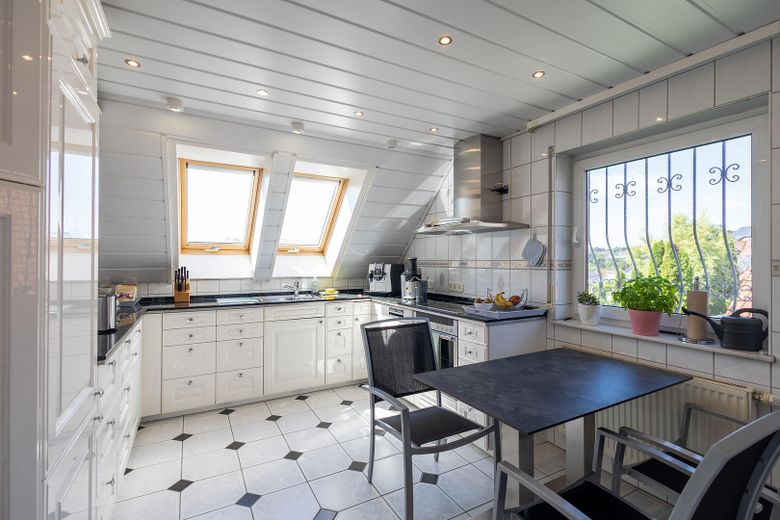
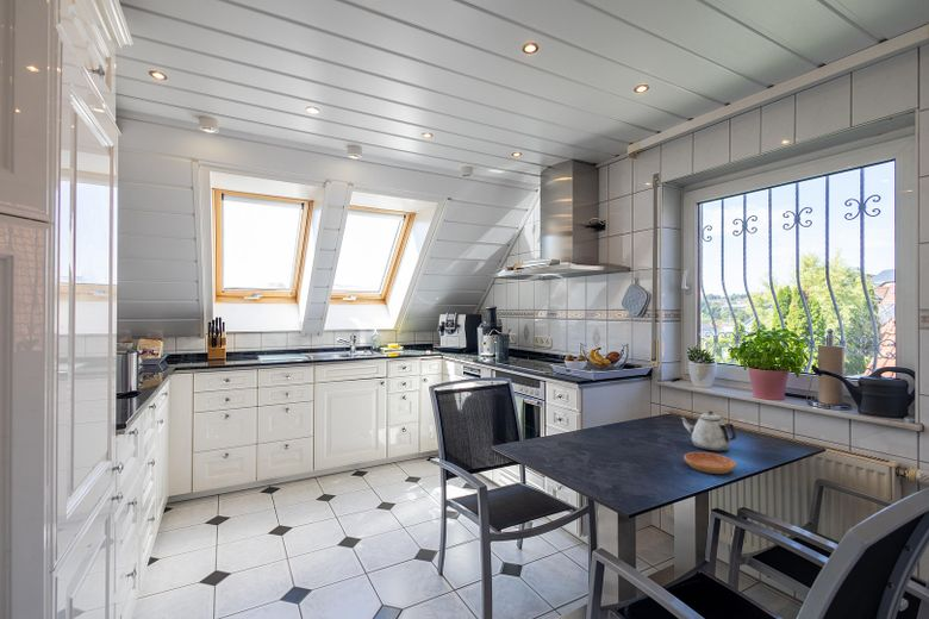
+ teapot (706, 429)
+ saucer (709, 463)
